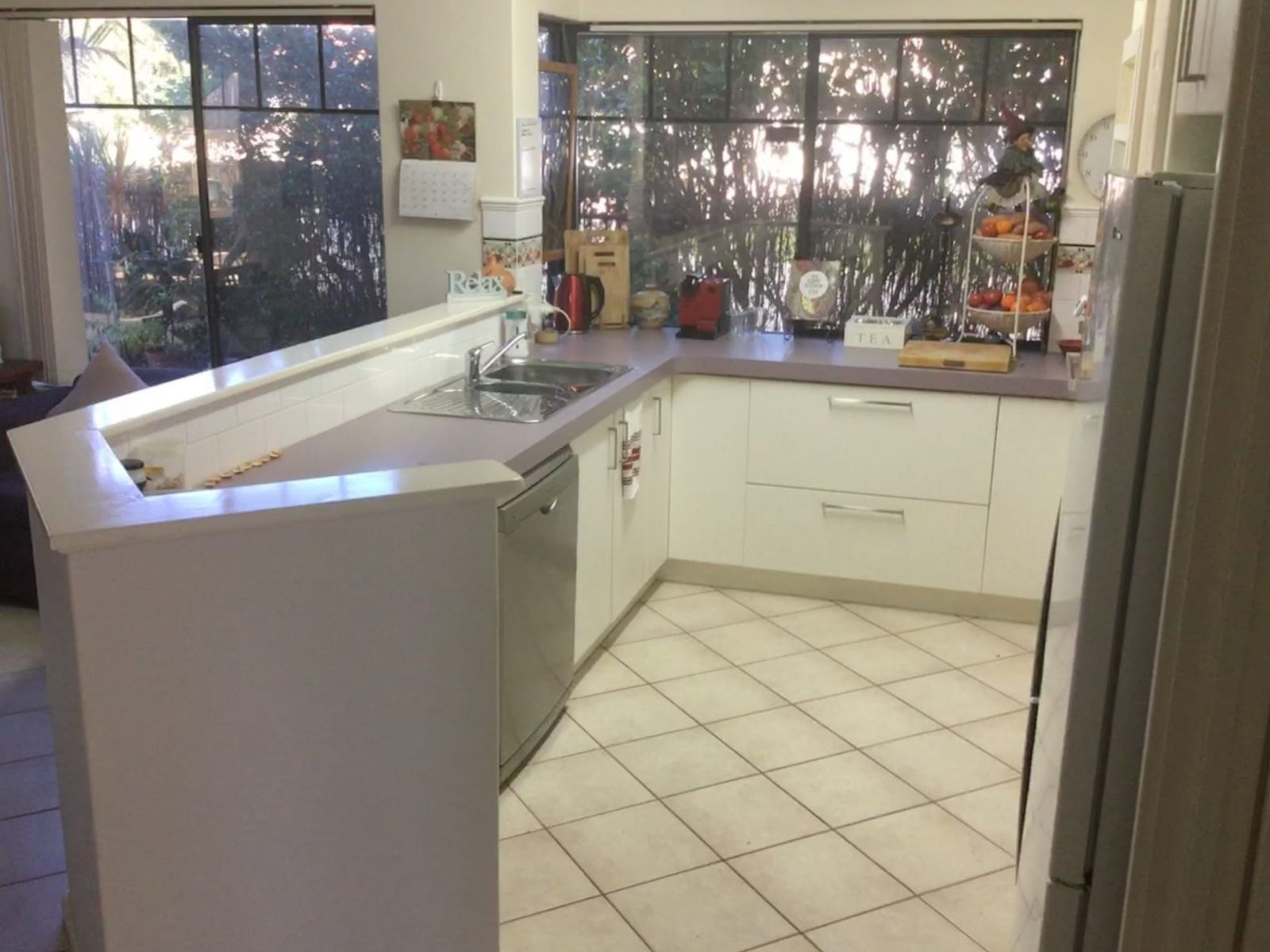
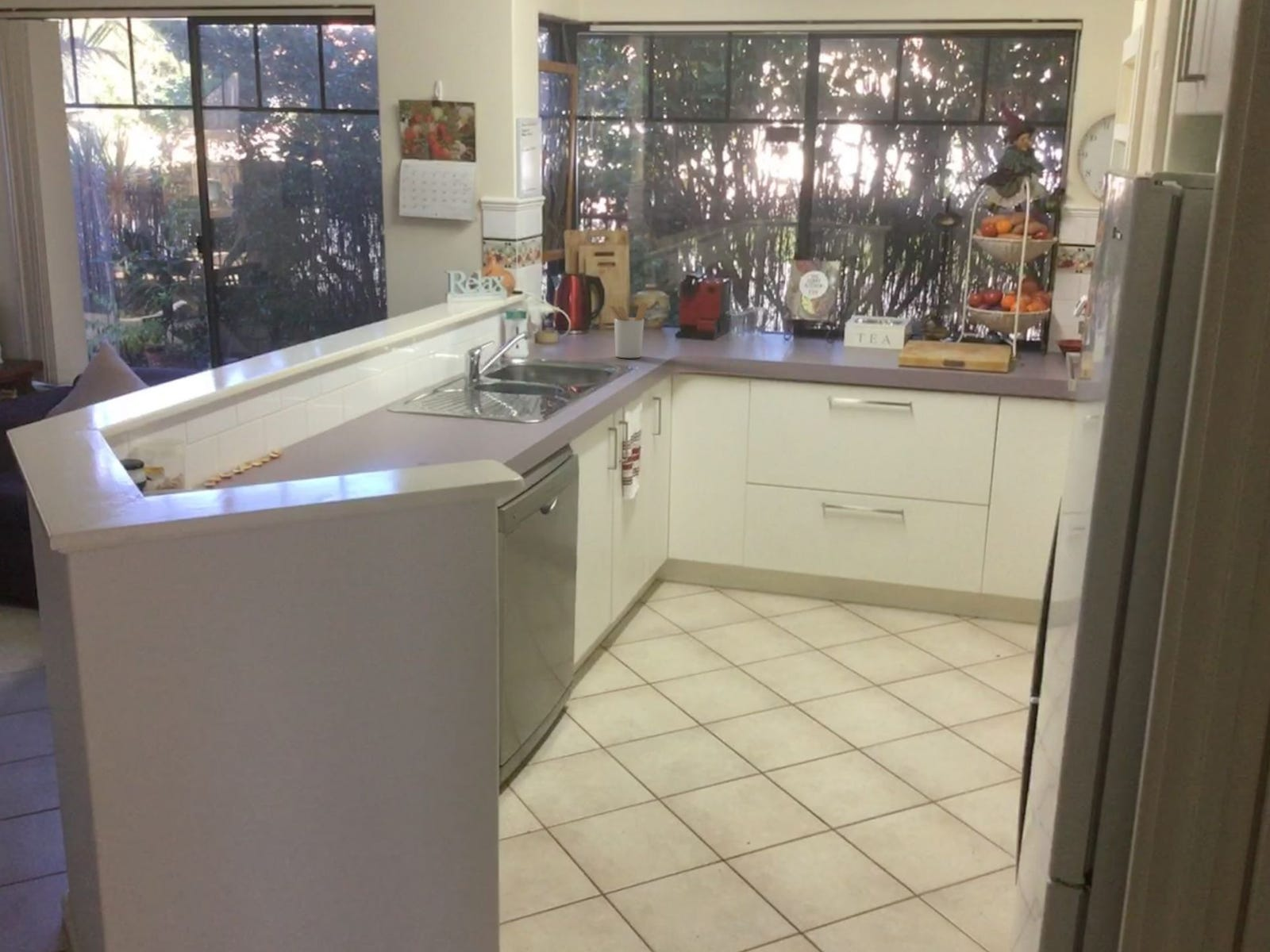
+ utensil holder (625, 329)
